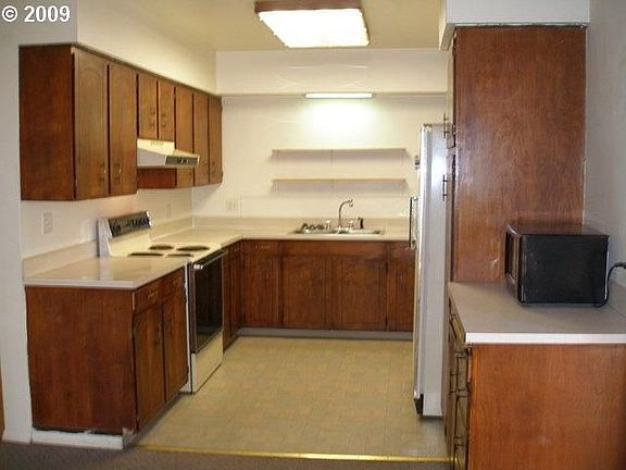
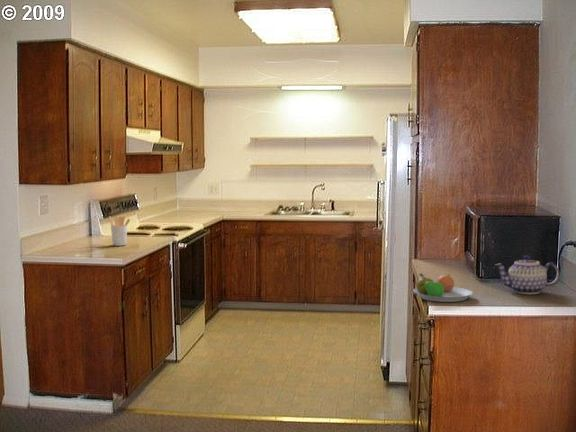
+ fruit bowl (440, 285)
+ teapot (526, 273)
+ utensil holder (119, 230)
